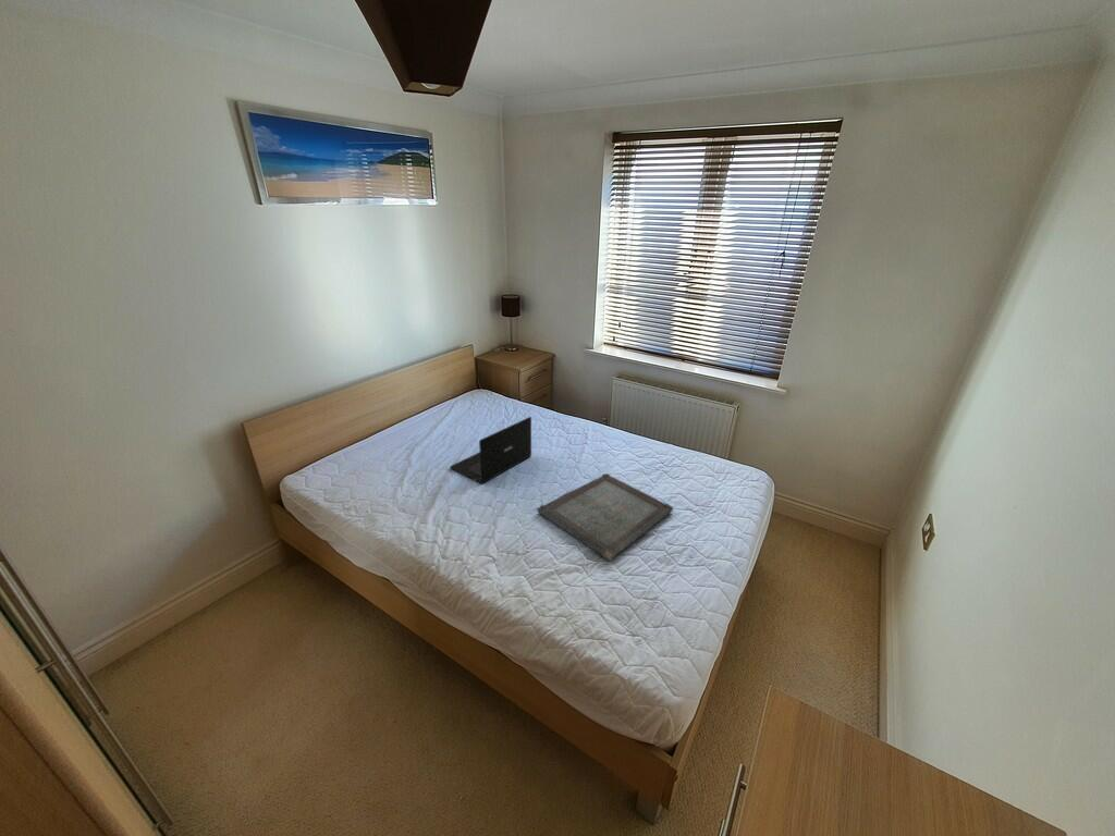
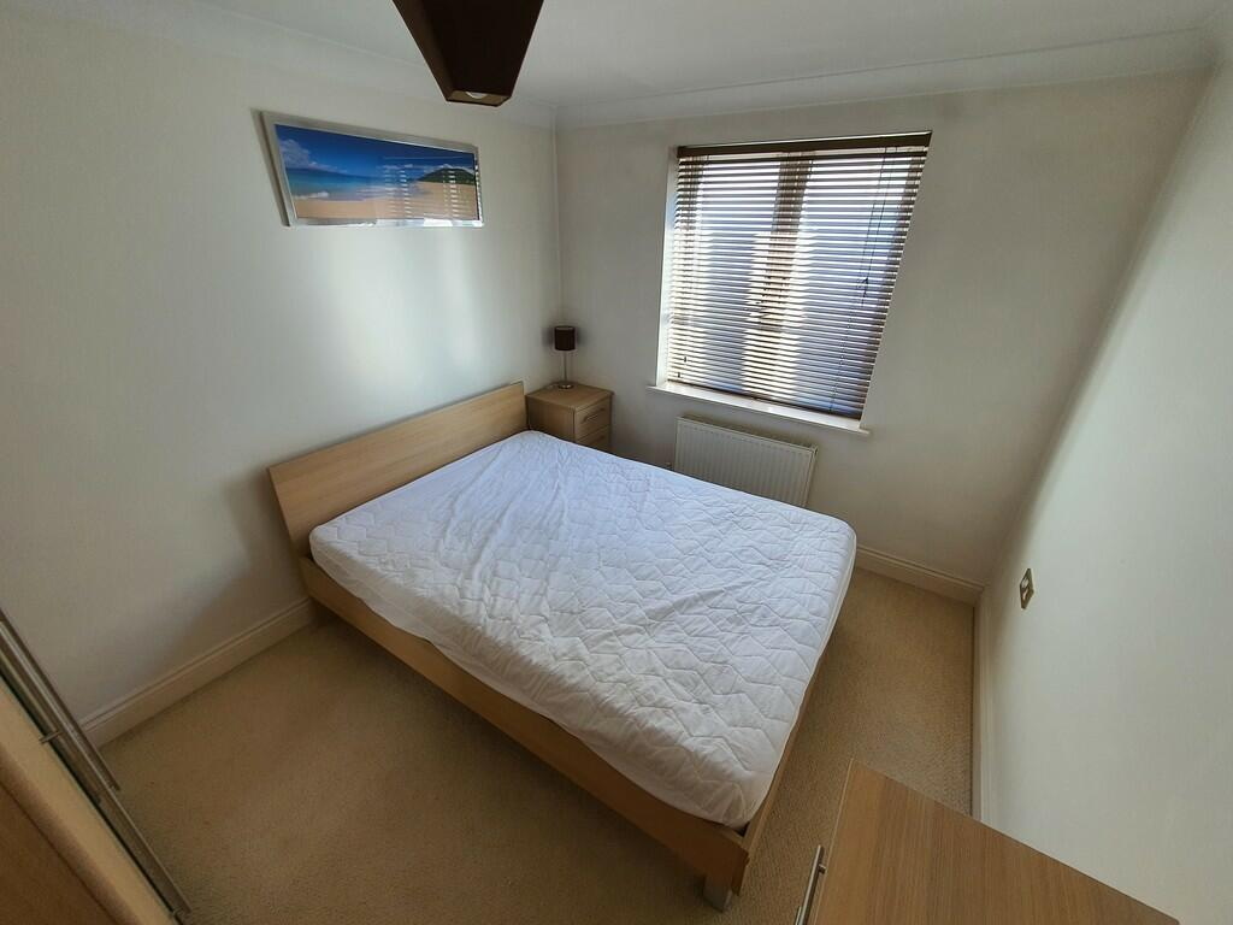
- laptop (490, 442)
- serving tray (606, 511)
